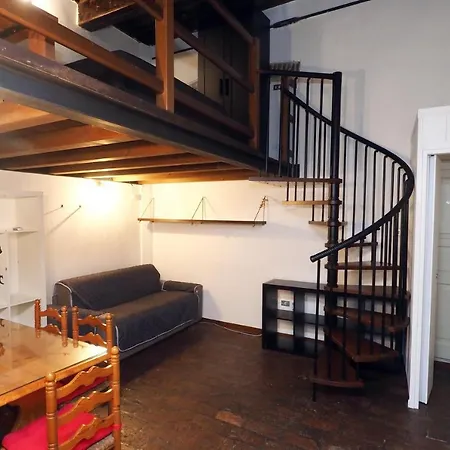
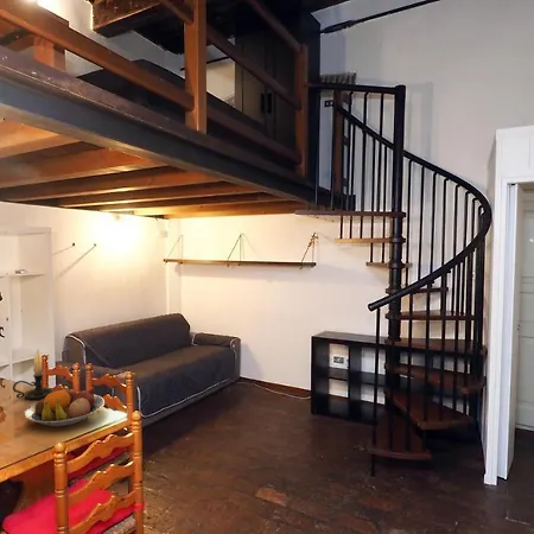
+ candle holder (33, 370)
+ fruit bowl (65, 403)
